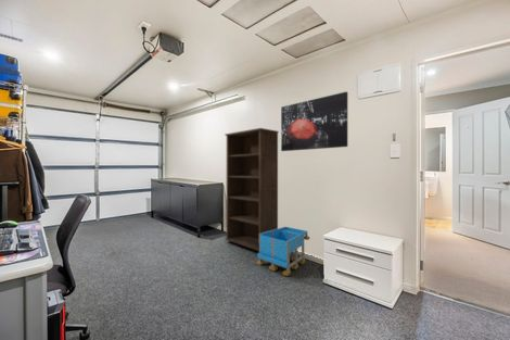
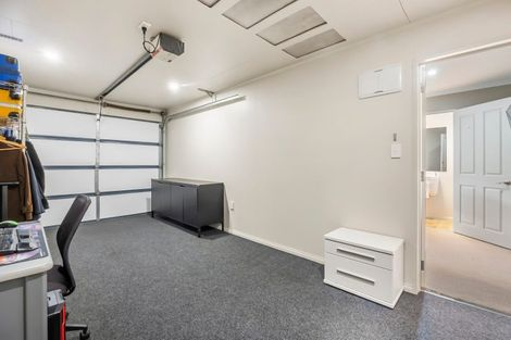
- bookcase (251, 189)
- storage bin (285, 248)
- wall art (310, 124)
